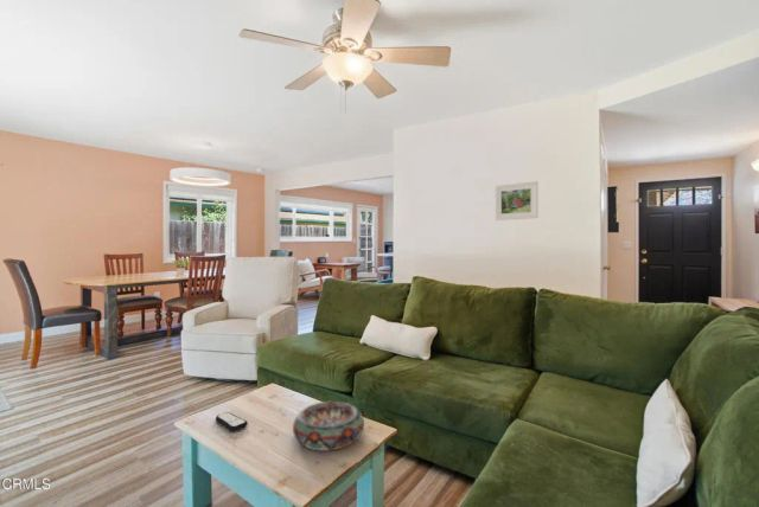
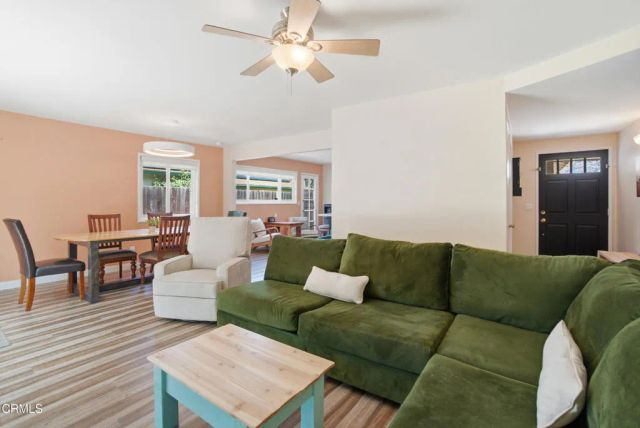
- remote control (230, 421)
- decorative bowl (329, 424)
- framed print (515, 201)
